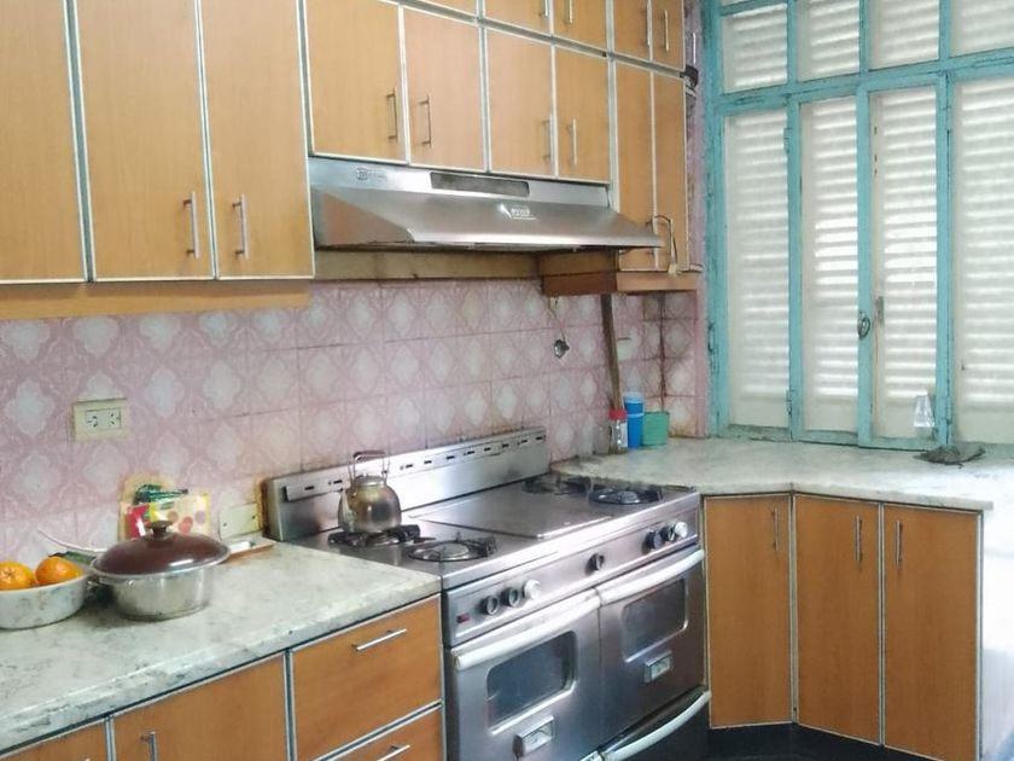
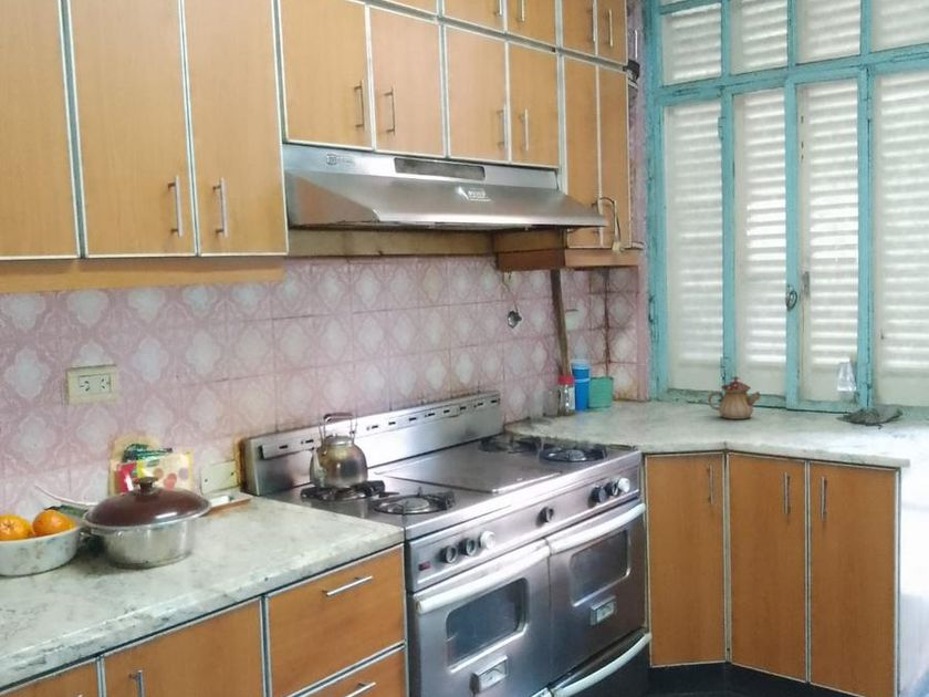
+ teapot (733, 396)
